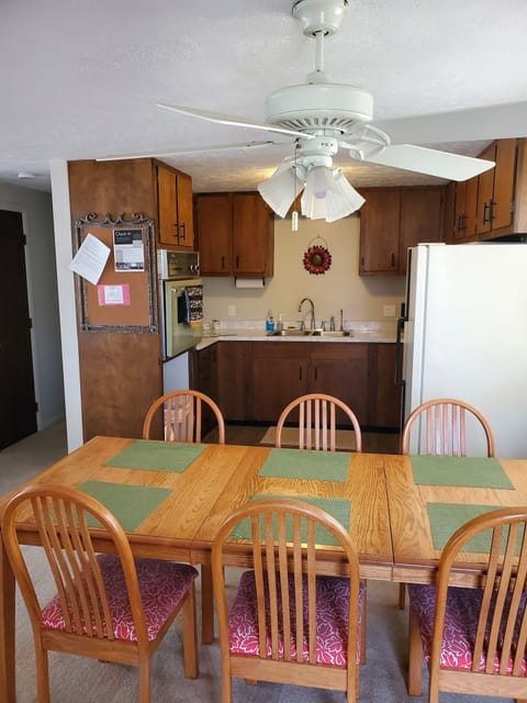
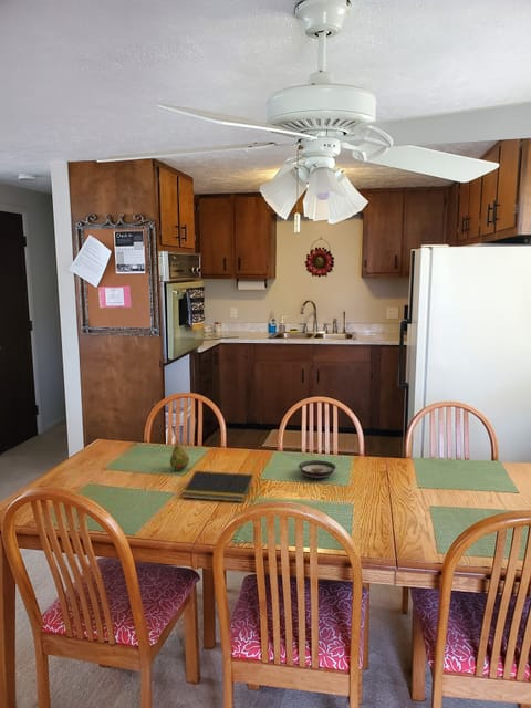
+ saucer (316, 470)
+ notepad (218, 486)
+ fruit (179, 456)
